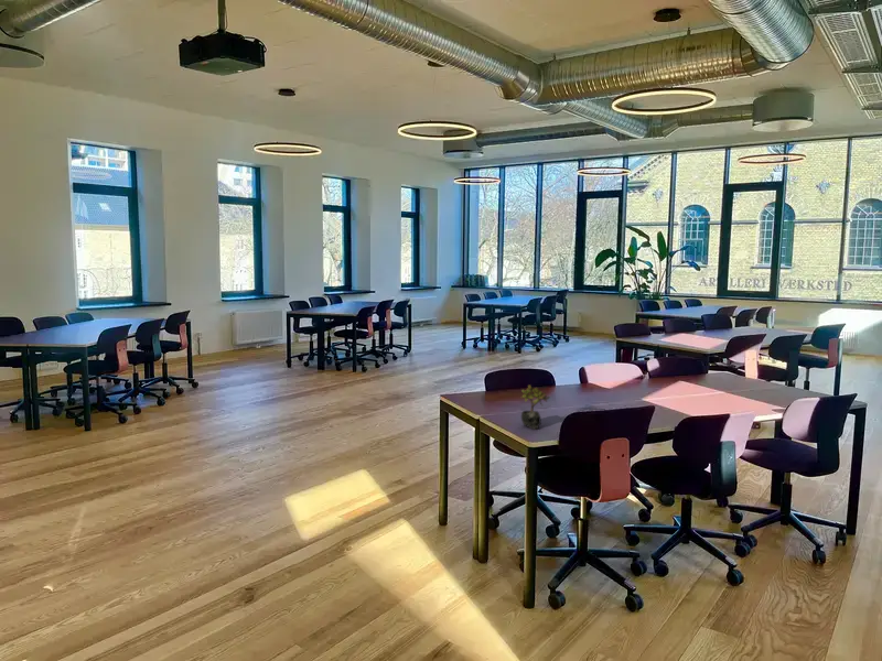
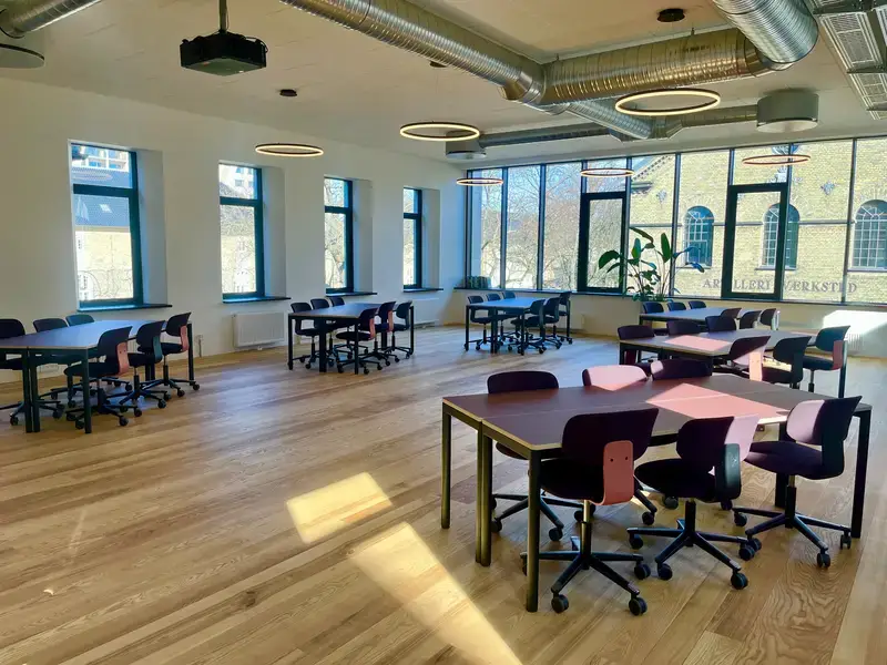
- succulent plant (531, 407)
